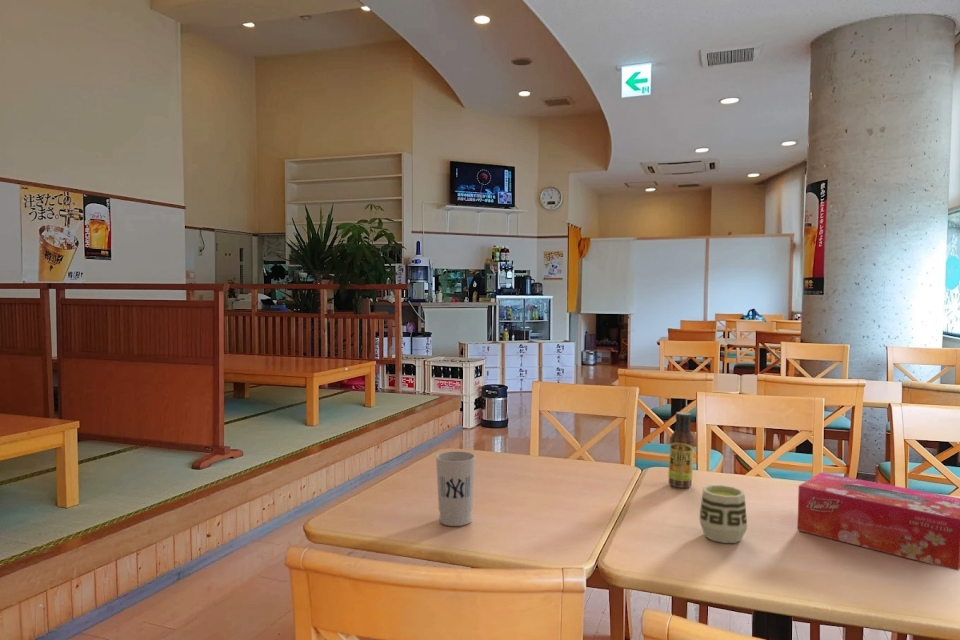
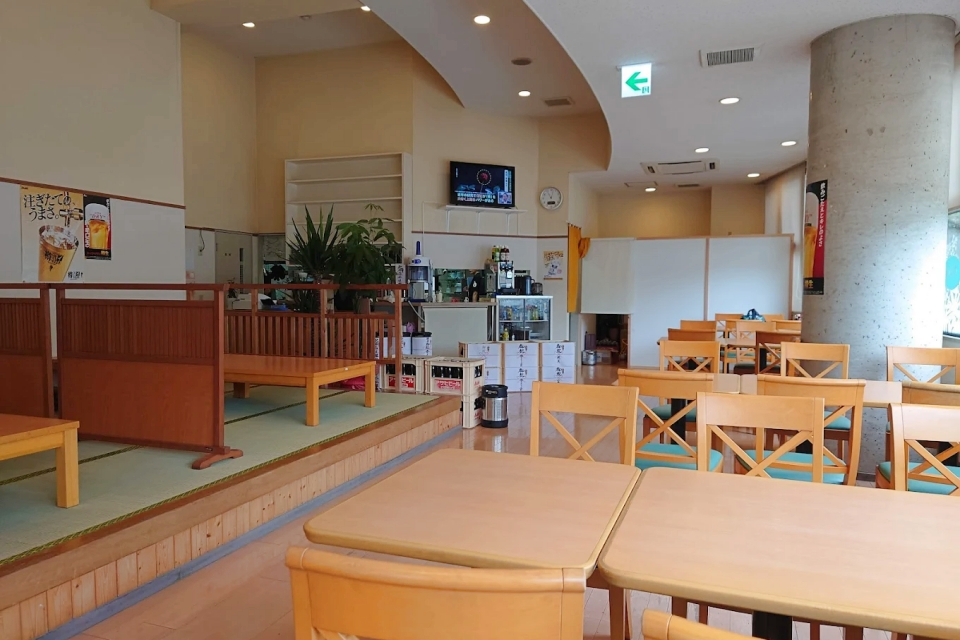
- sauce bottle (681, 449)
- cup (455, 488)
- tissue box (882, 516)
- cup (723, 513)
